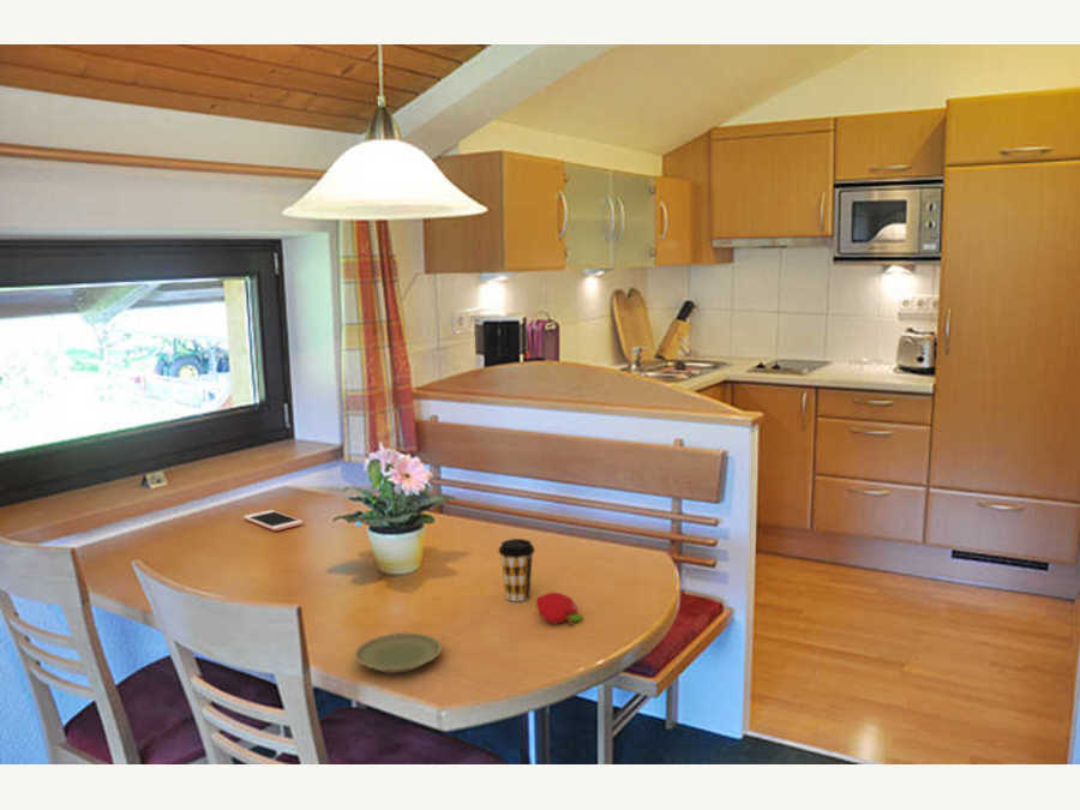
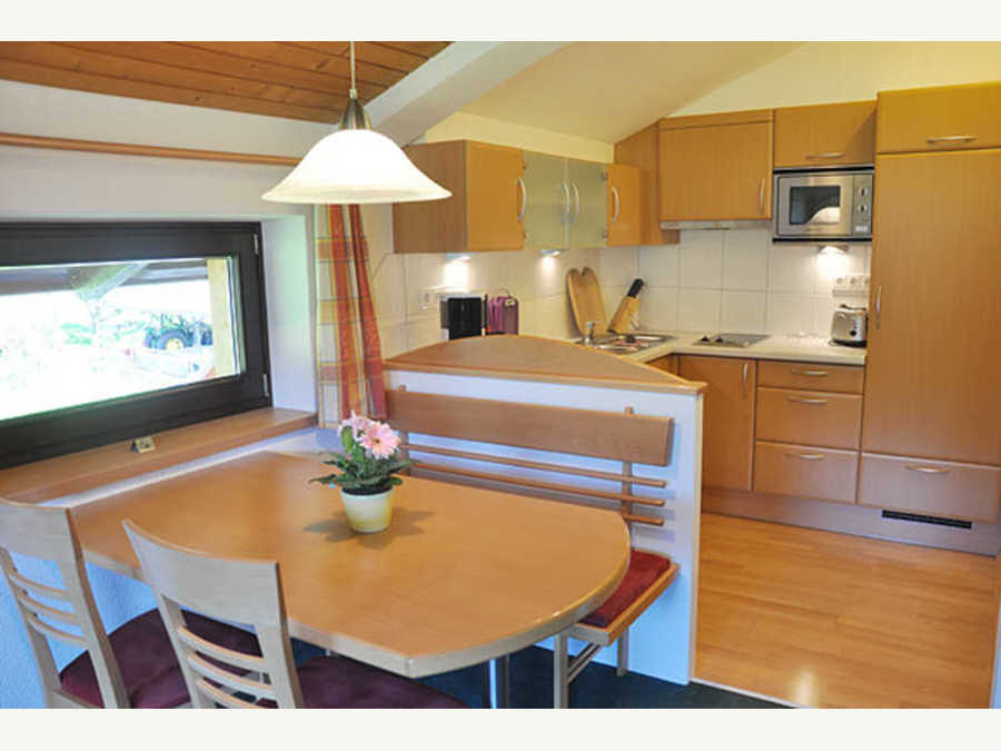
- coffee cup (516, 570)
- plate (398, 655)
- fruit (558, 607)
- cell phone (272, 520)
